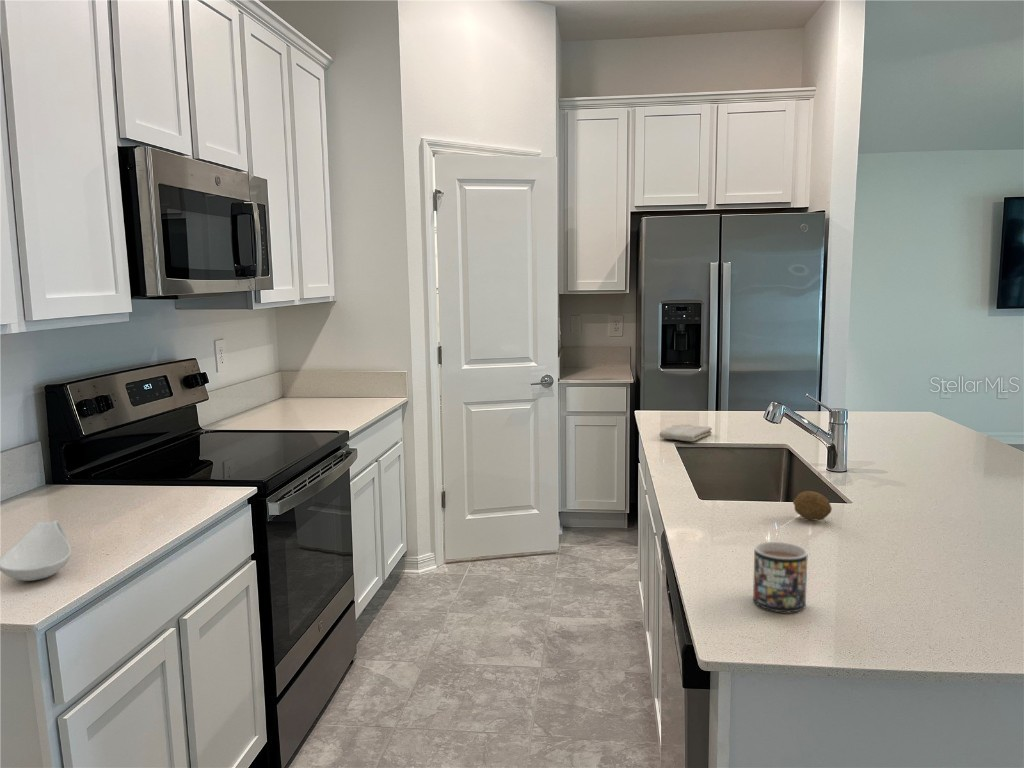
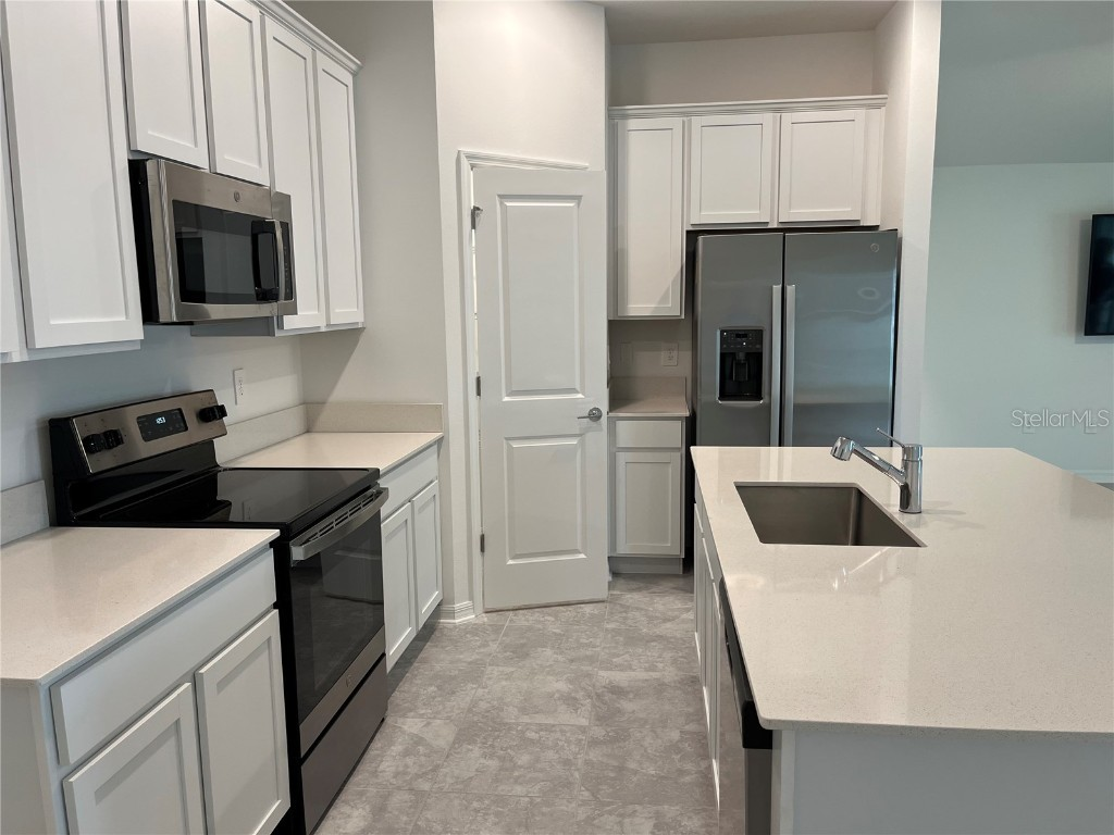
- spoon rest (40, 547)
- fruit (812, 505)
- washcloth (686, 432)
- mug (781, 572)
